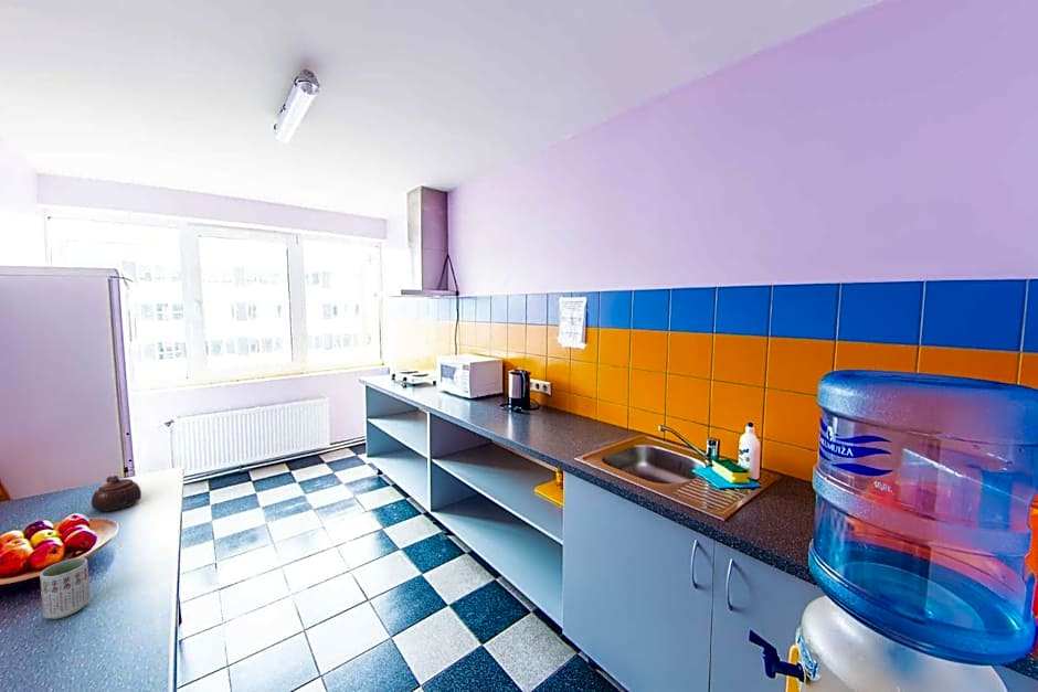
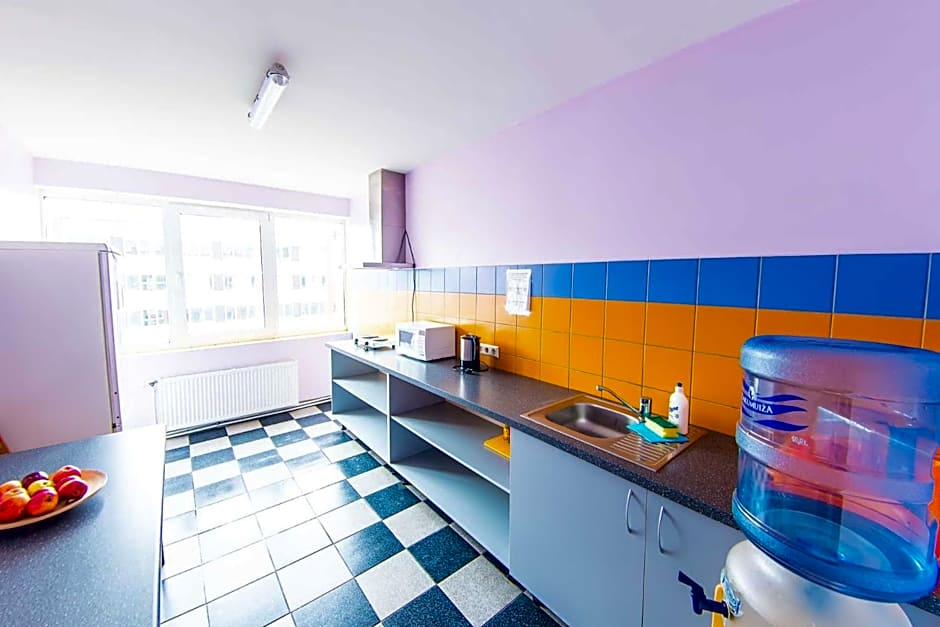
- cup (65, 588)
- teapot (116, 489)
